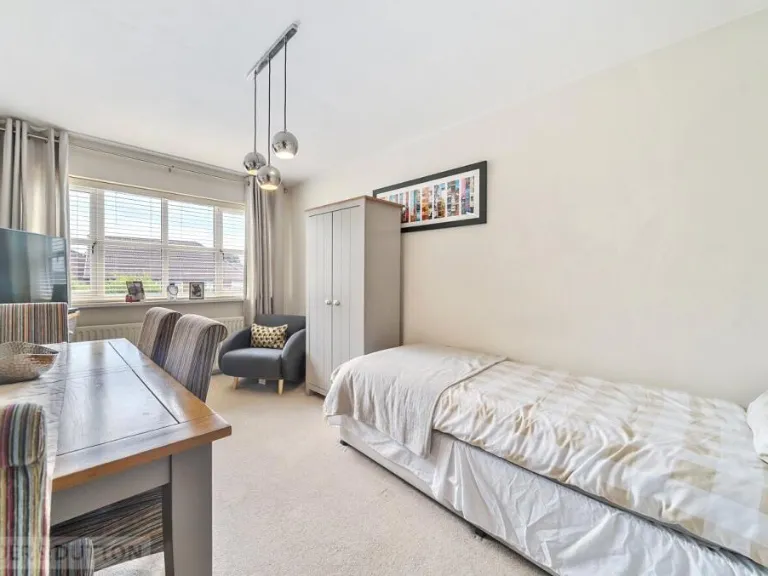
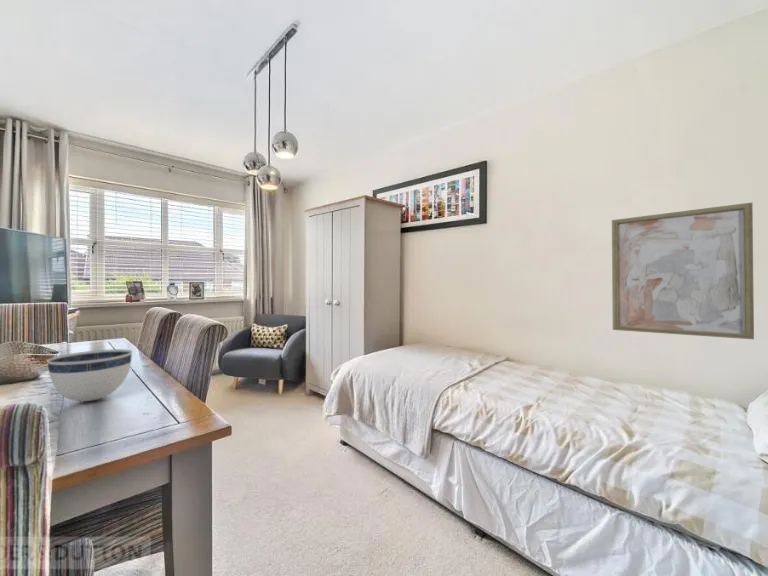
+ bowl (92, 377)
+ wall art (674, 273)
